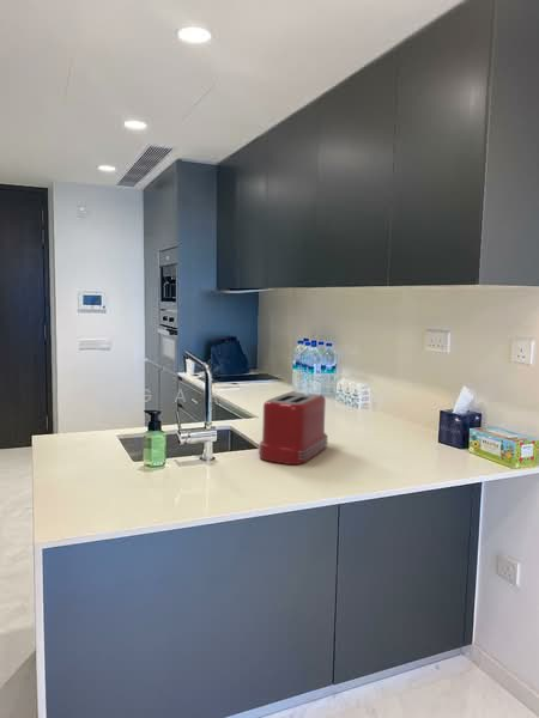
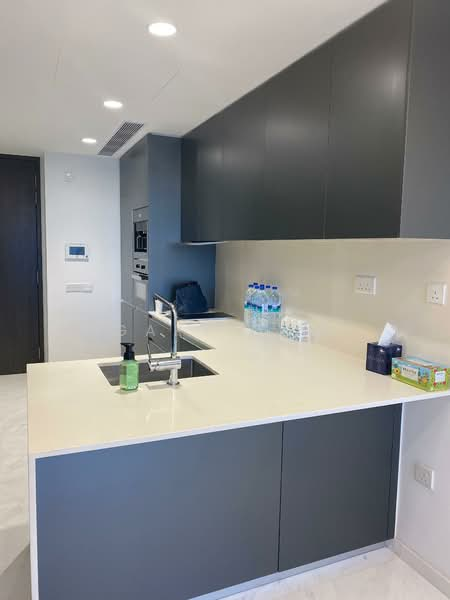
- toaster (295, 424)
